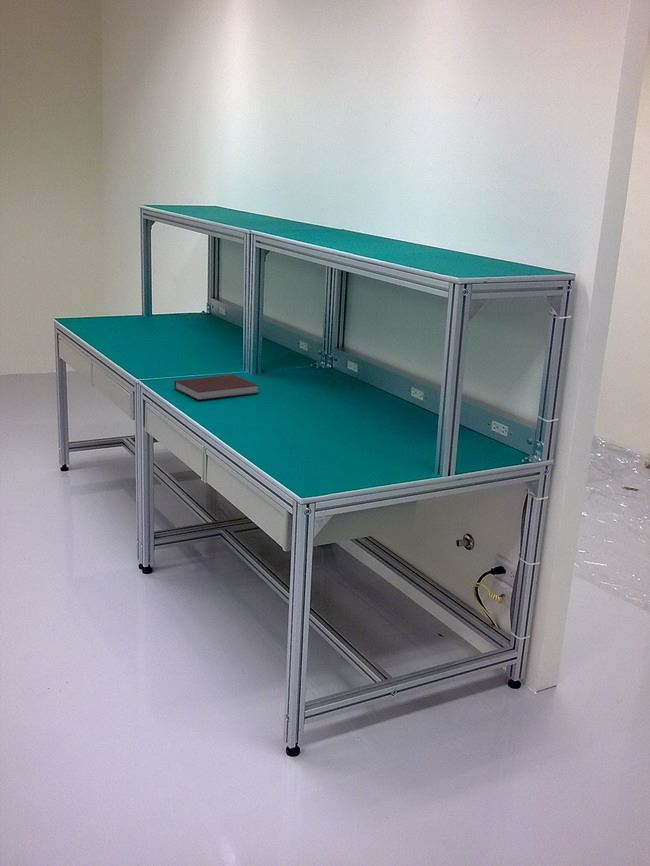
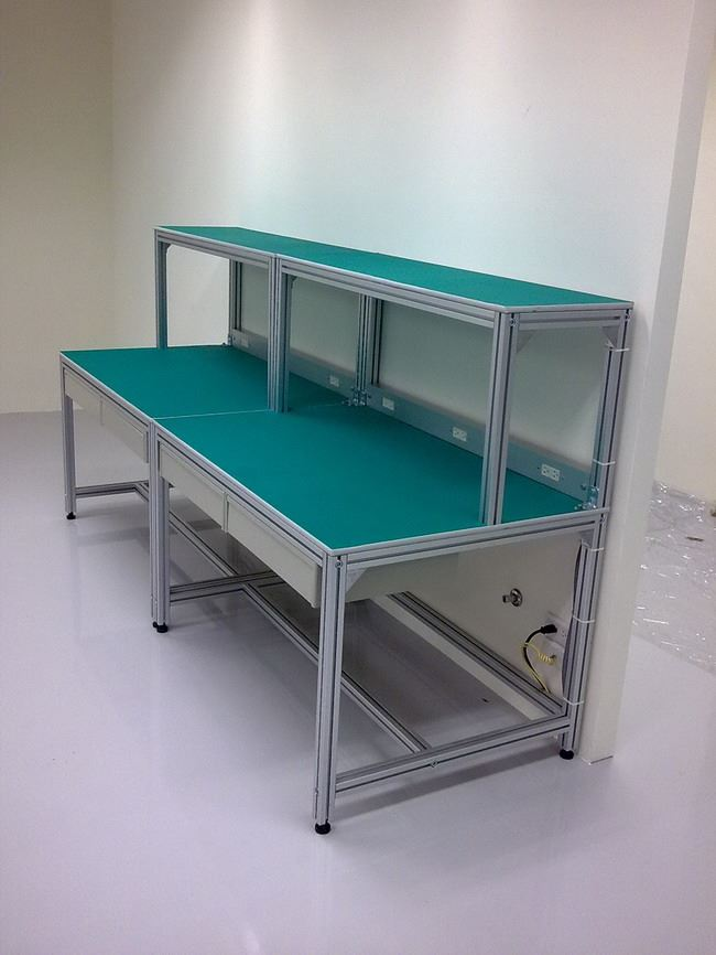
- notebook (216, 386)
